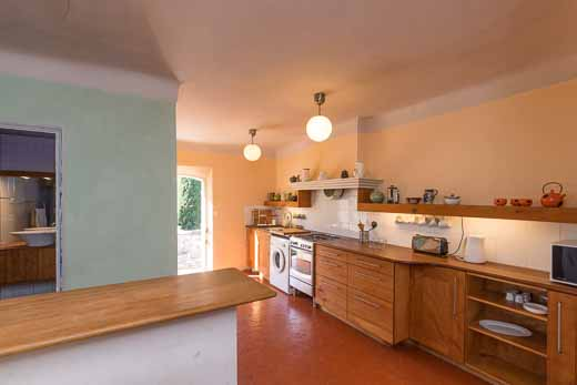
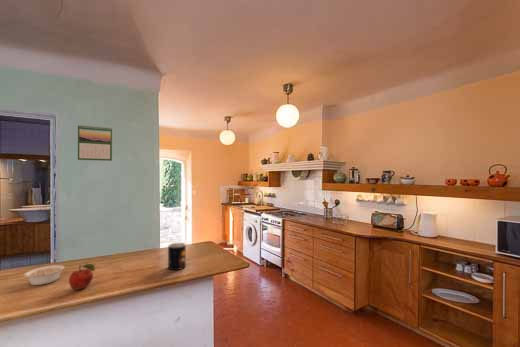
+ fruit (82, 276)
+ calendar (95, 142)
+ legume (46, 274)
+ mug (177, 256)
